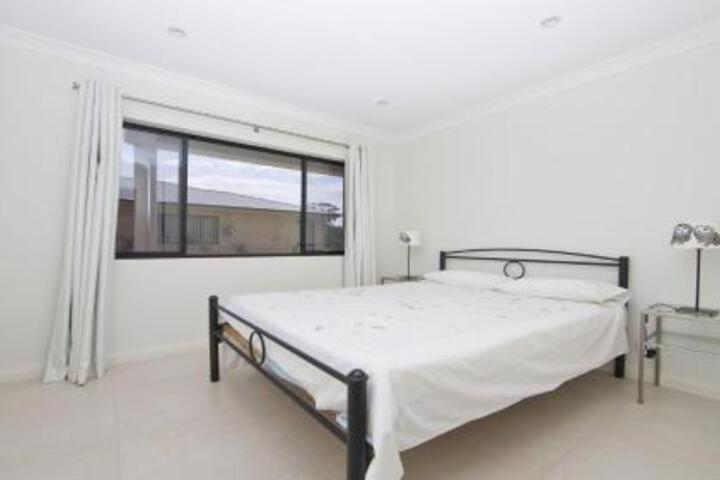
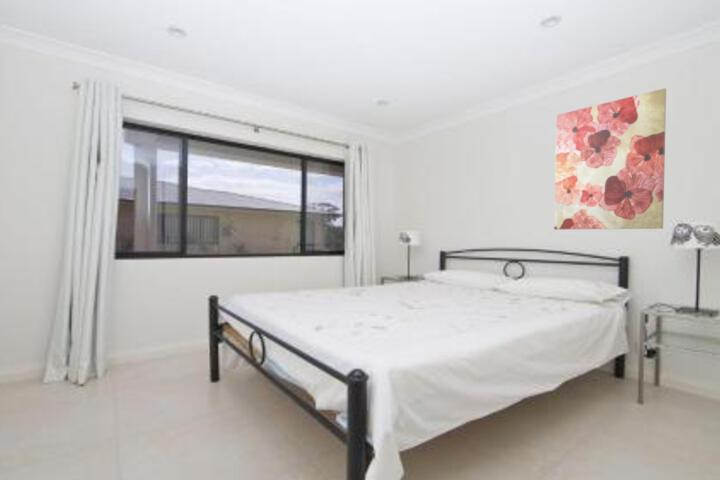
+ wall art (604, 166)
